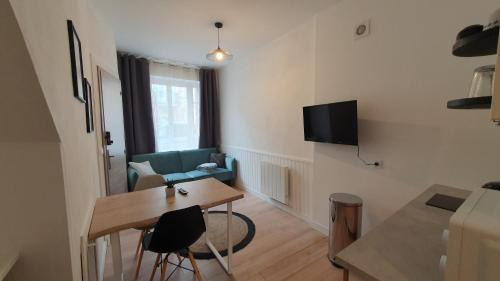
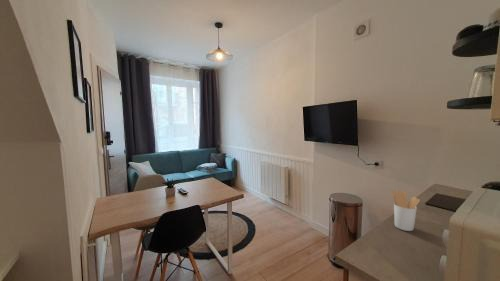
+ utensil holder (402, 208)
